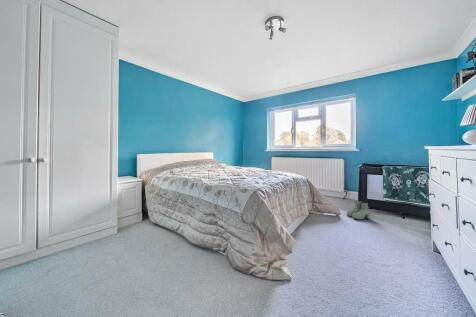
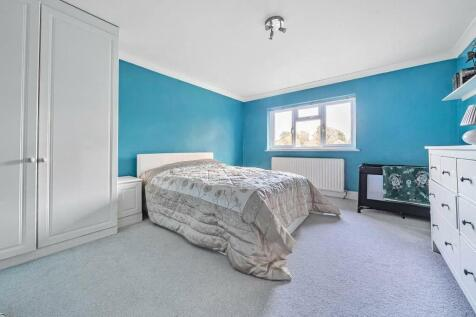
- boots (358, 209)
